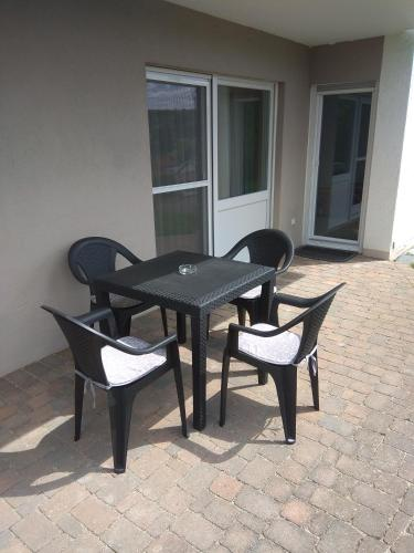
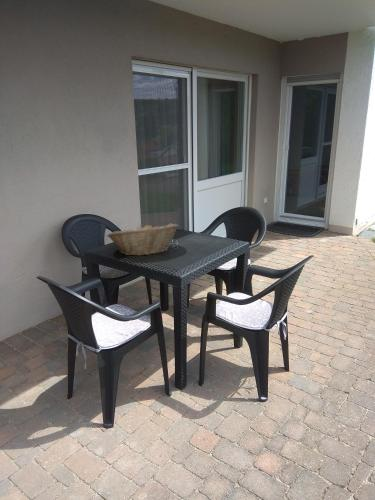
+ fruit basket (143, 236)
